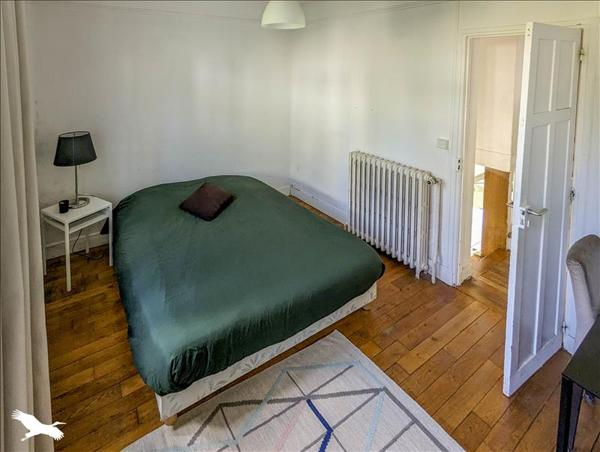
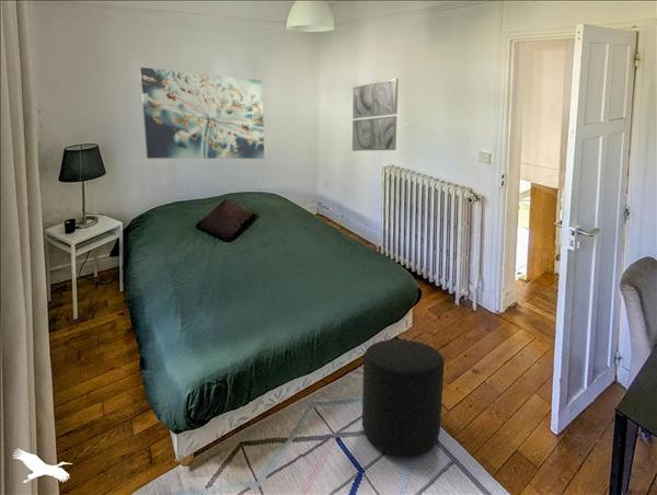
+ wall art (207, 117)
+ stool (402, 392)
+ wall art (372, 116)
